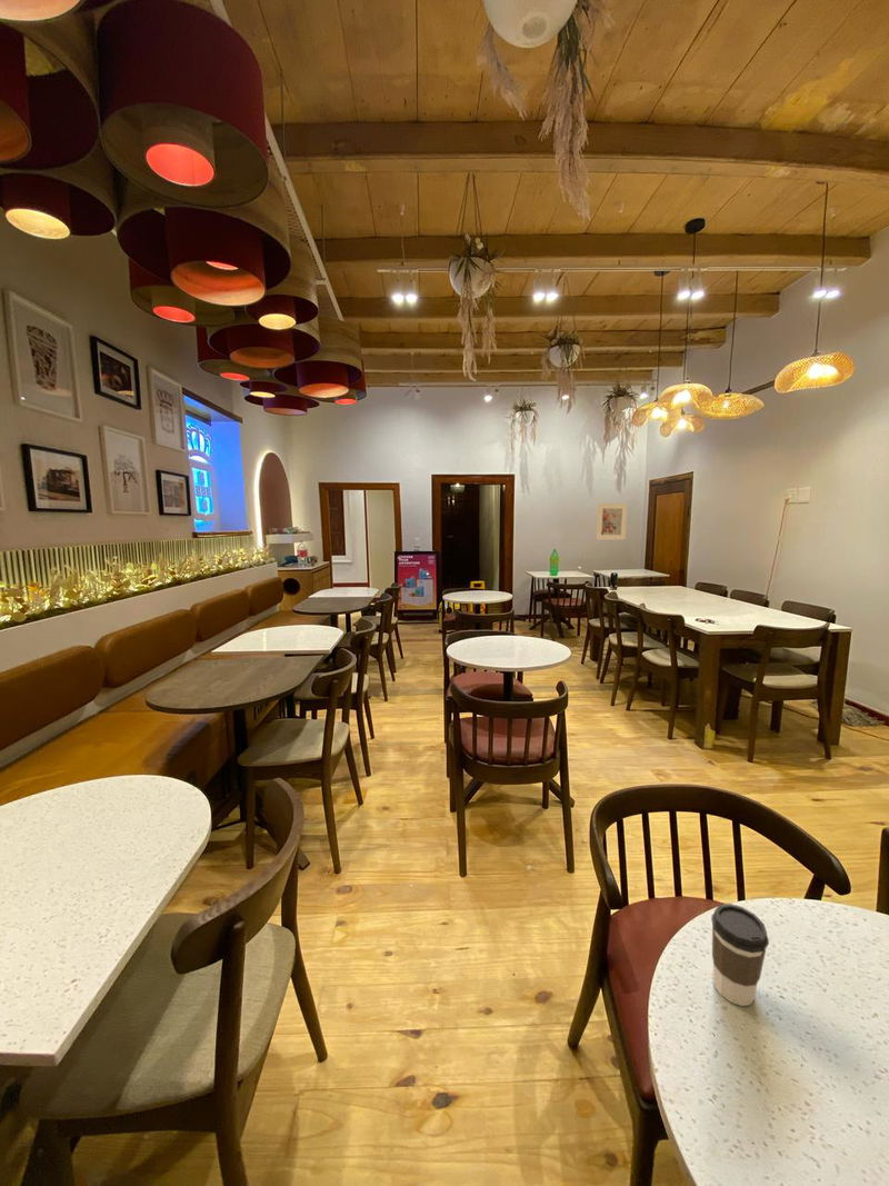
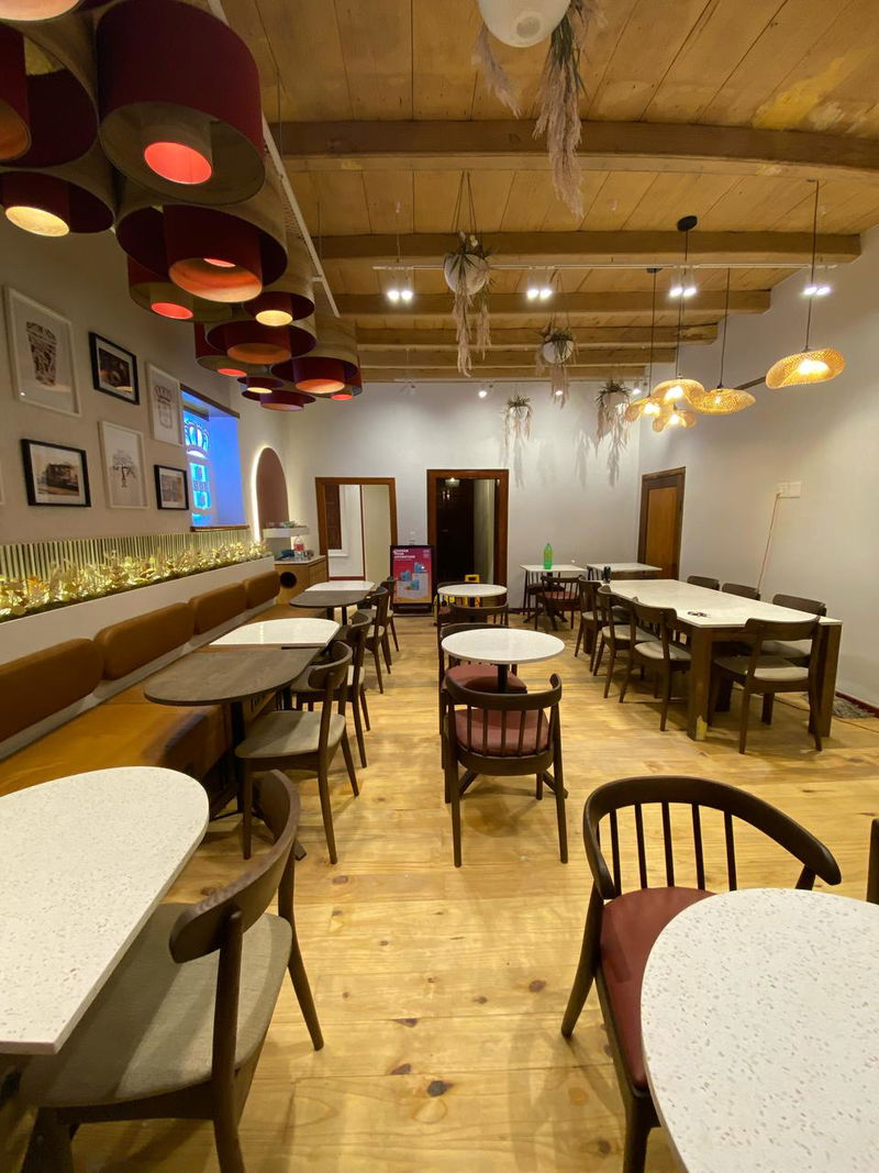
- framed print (611, 521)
- coffee cup (736, 955)
